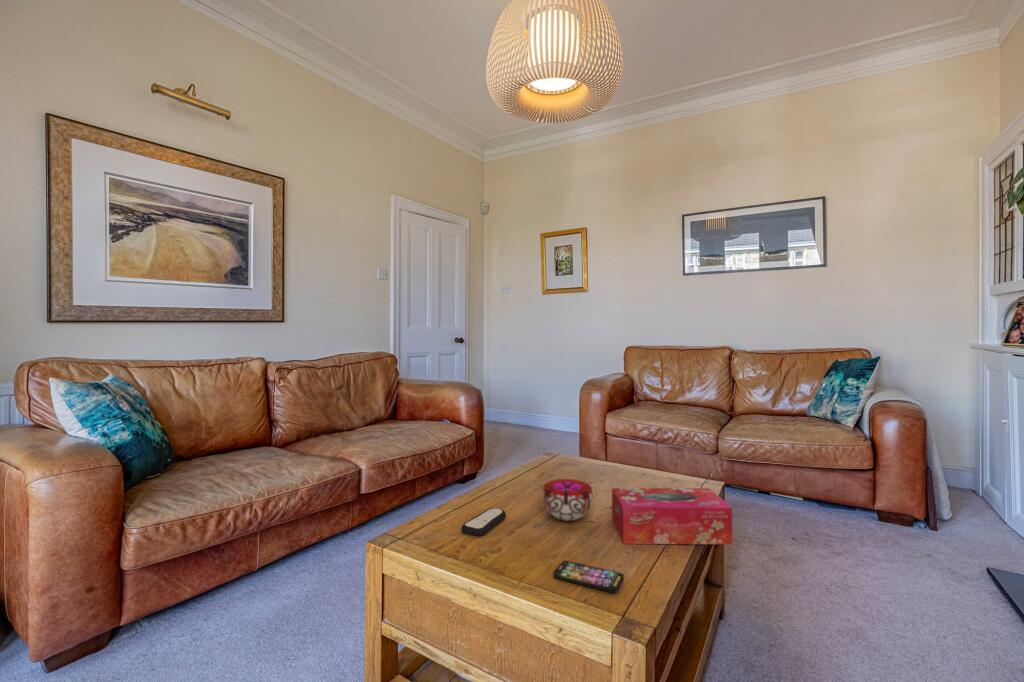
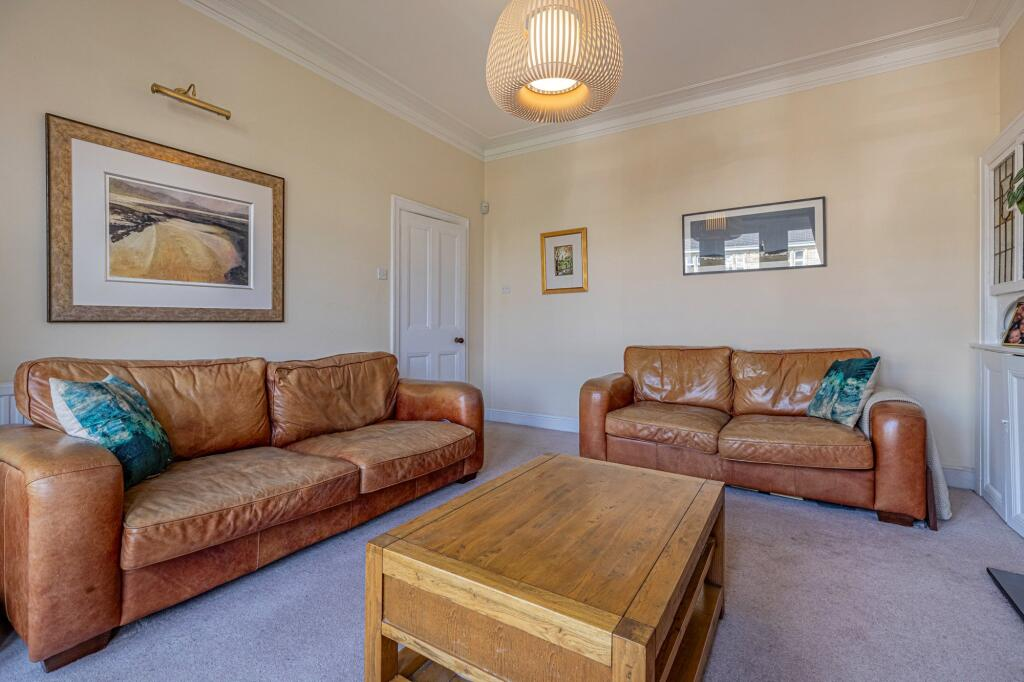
- remote control (485, 520)
- decorative bowl (567, 502)
- tissue box (668, 514)
- smartphone (588, 576)
